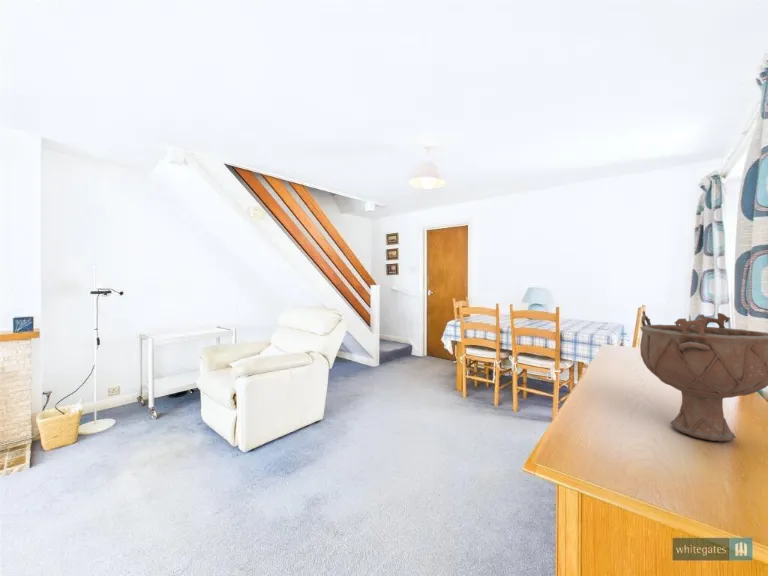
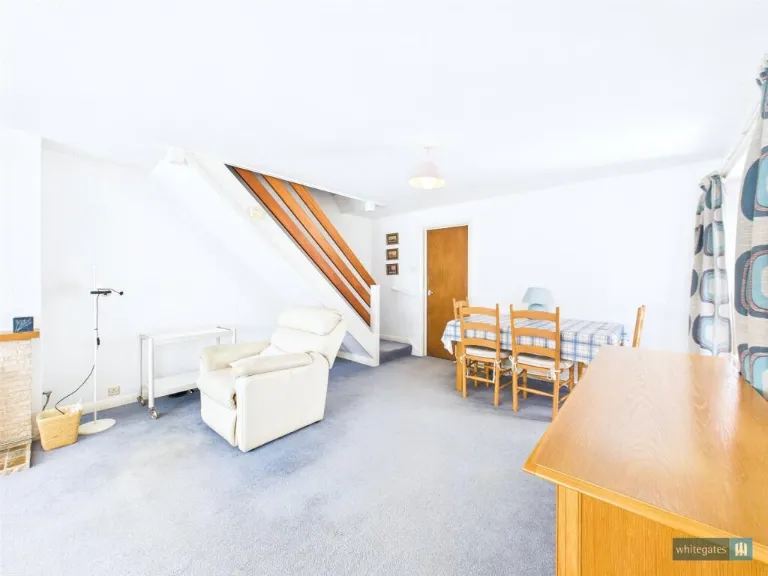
- decorative bowl (703, 372)
